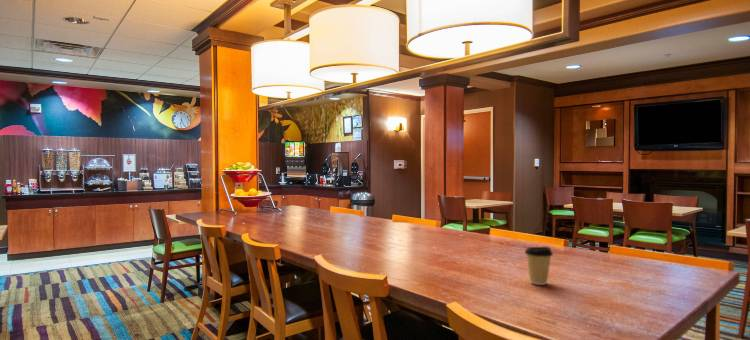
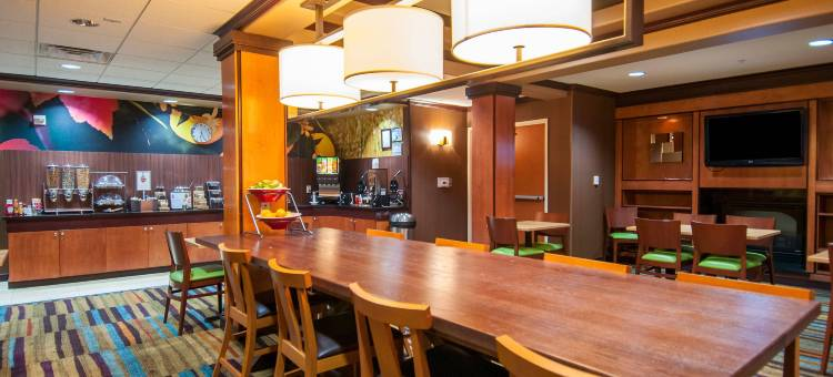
- coffee cup (538, 265)
